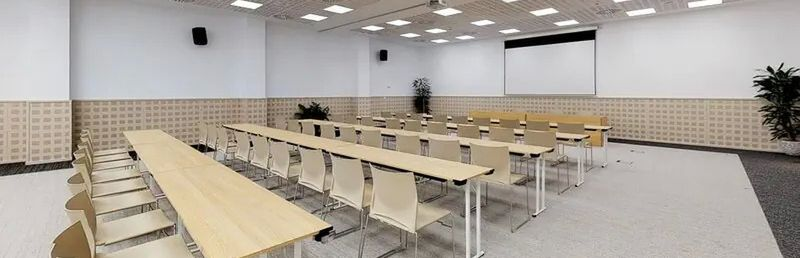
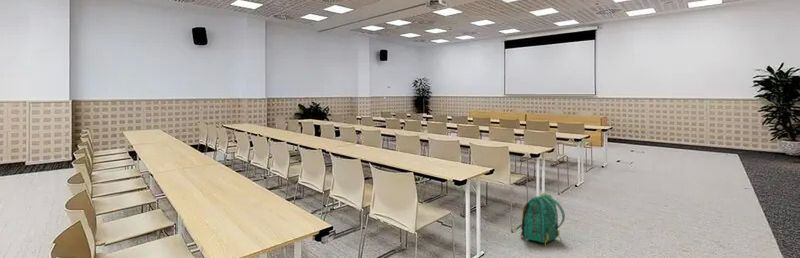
+ backpack (541, 216)
